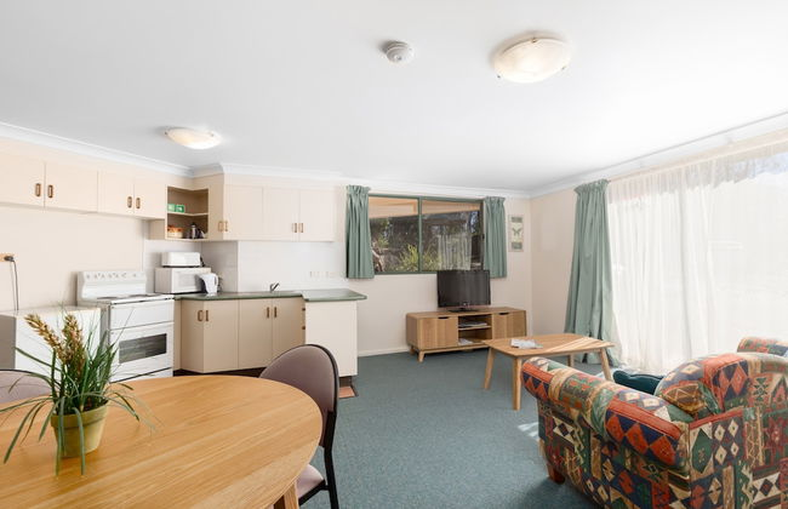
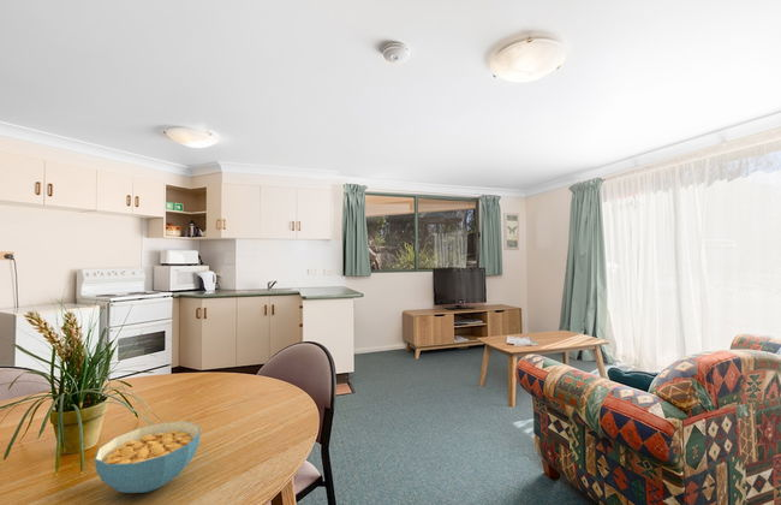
+ cereal bowl (150, 462)
